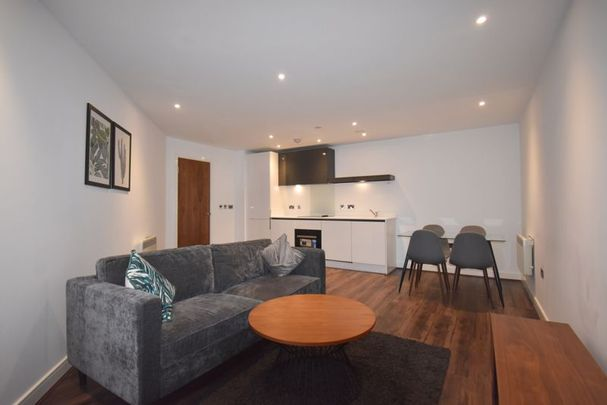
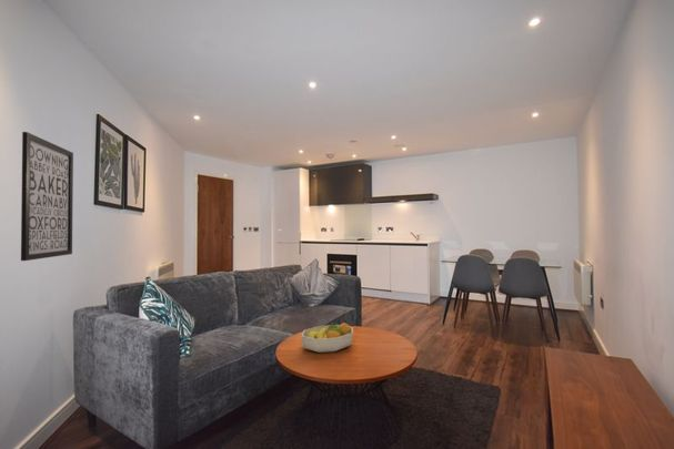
+ fruit bowl (328, 335)
+ wall art (50, 200)
